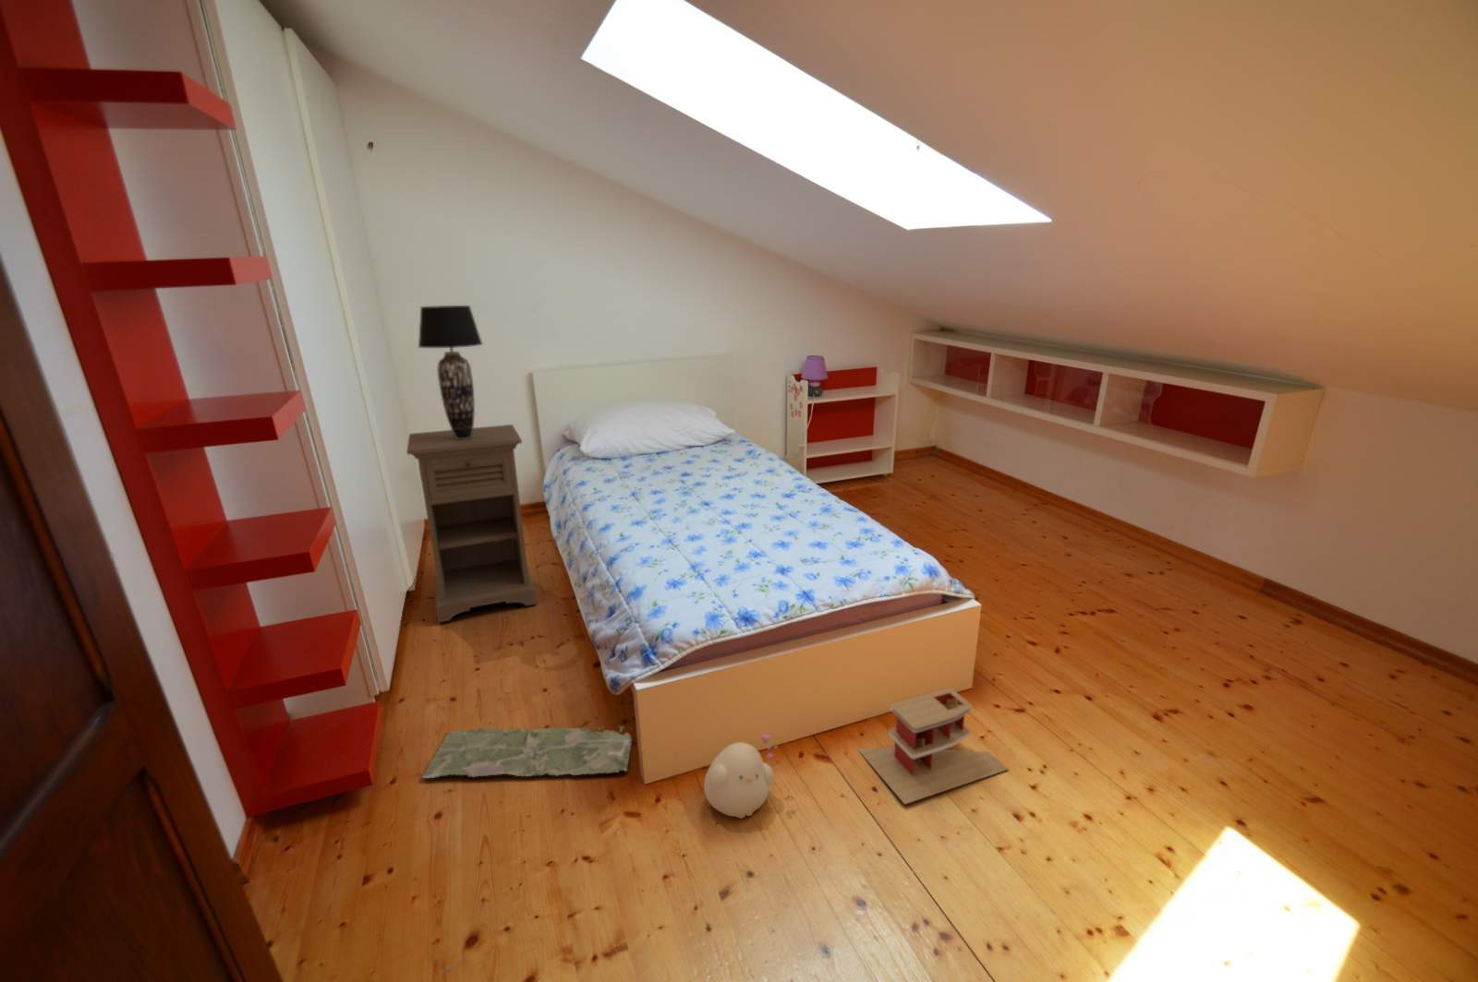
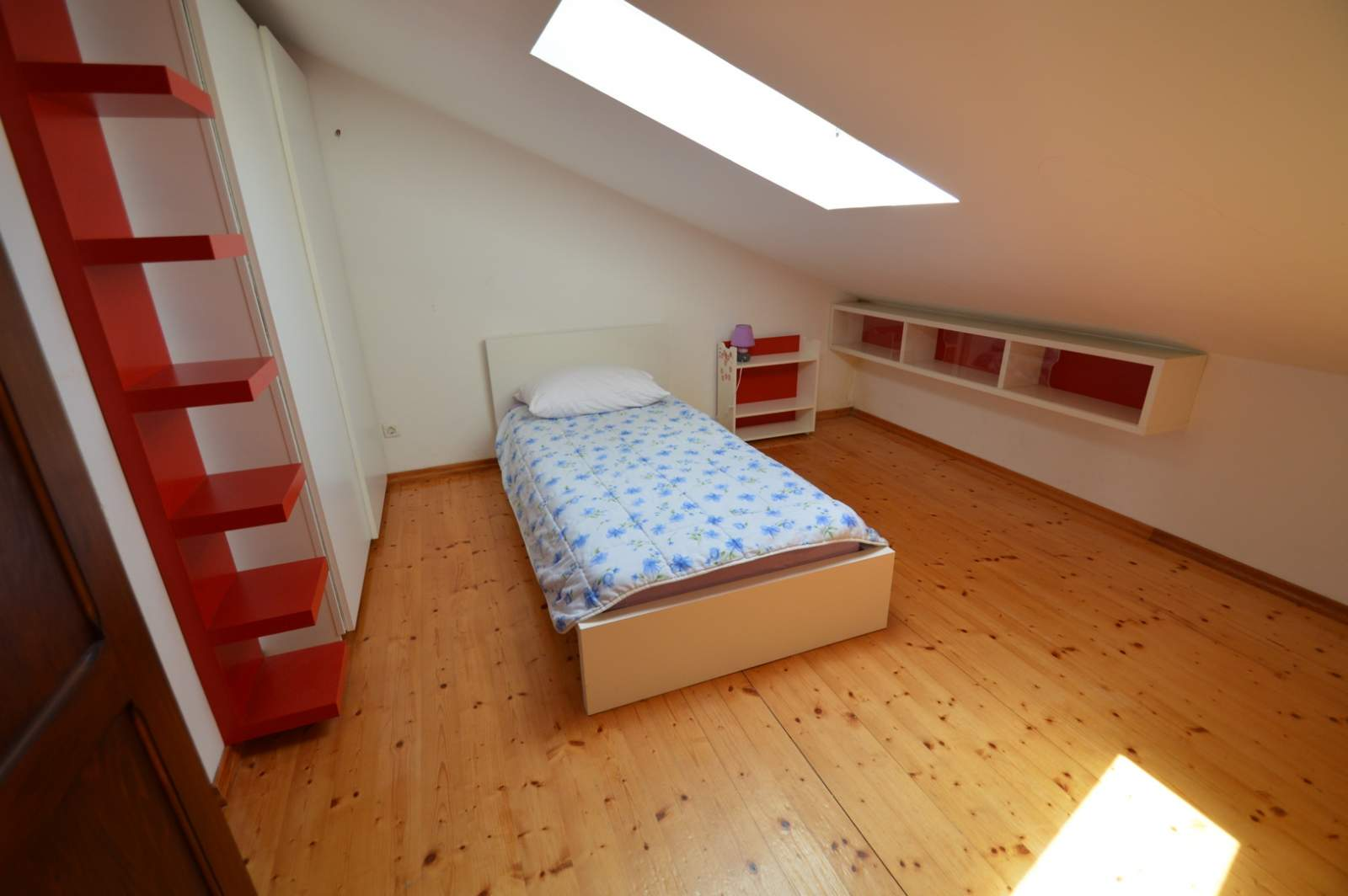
- nightstand (475, 519)
- toy house (931, 728)
- plush toy (739, 768)
- table lamp (455, 373)
- bath mat (532, 749)
